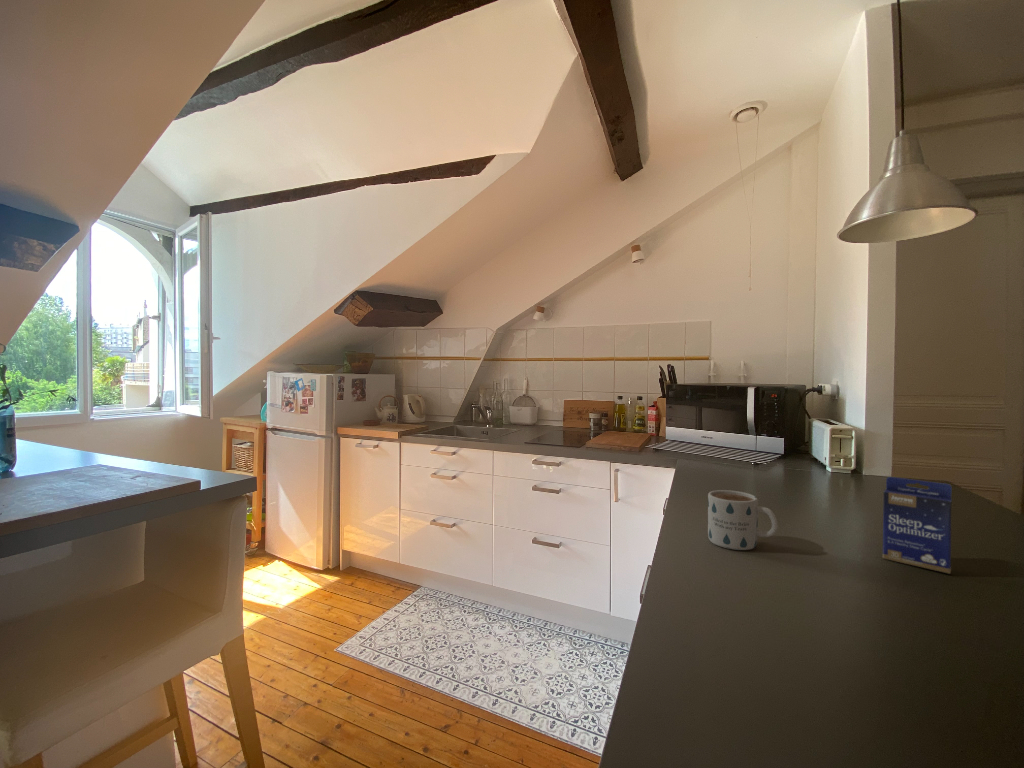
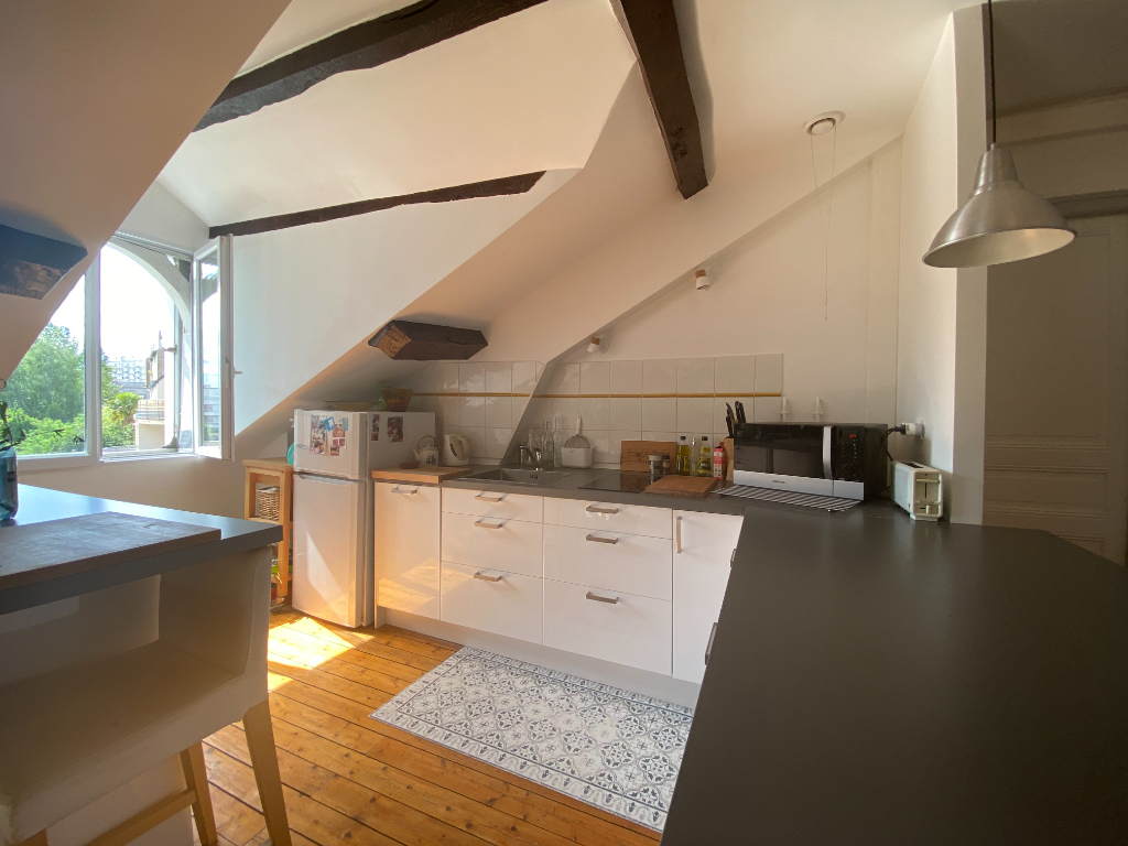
- small box (916, 522)
- mug (741, 520)
